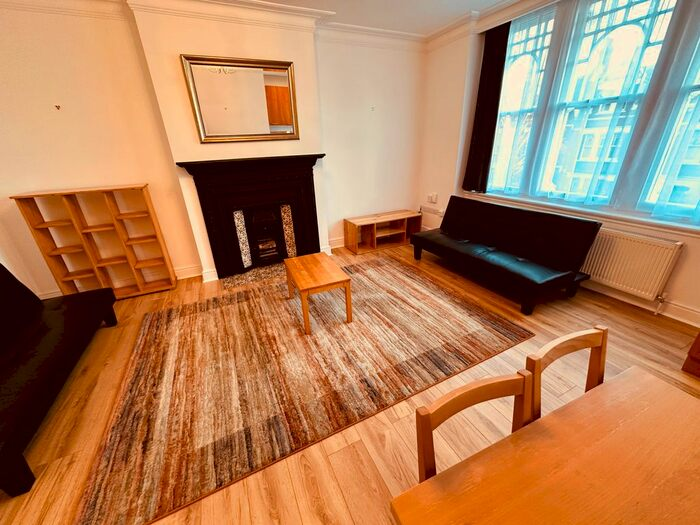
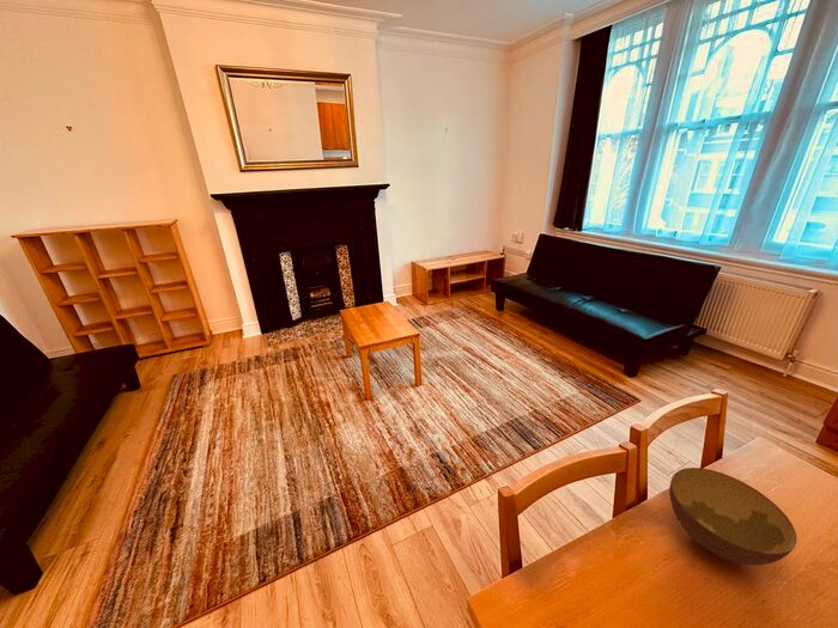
+ bowl (719, 523)
